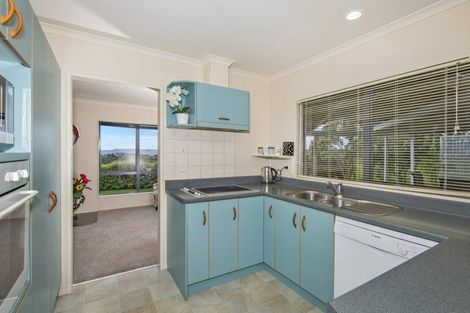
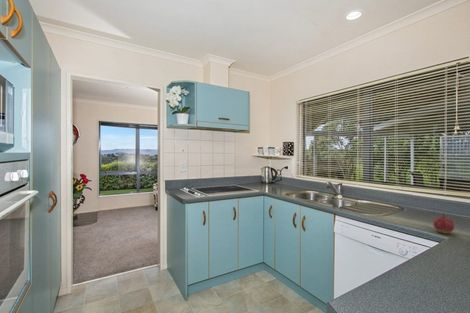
+ apple (443, 223)
